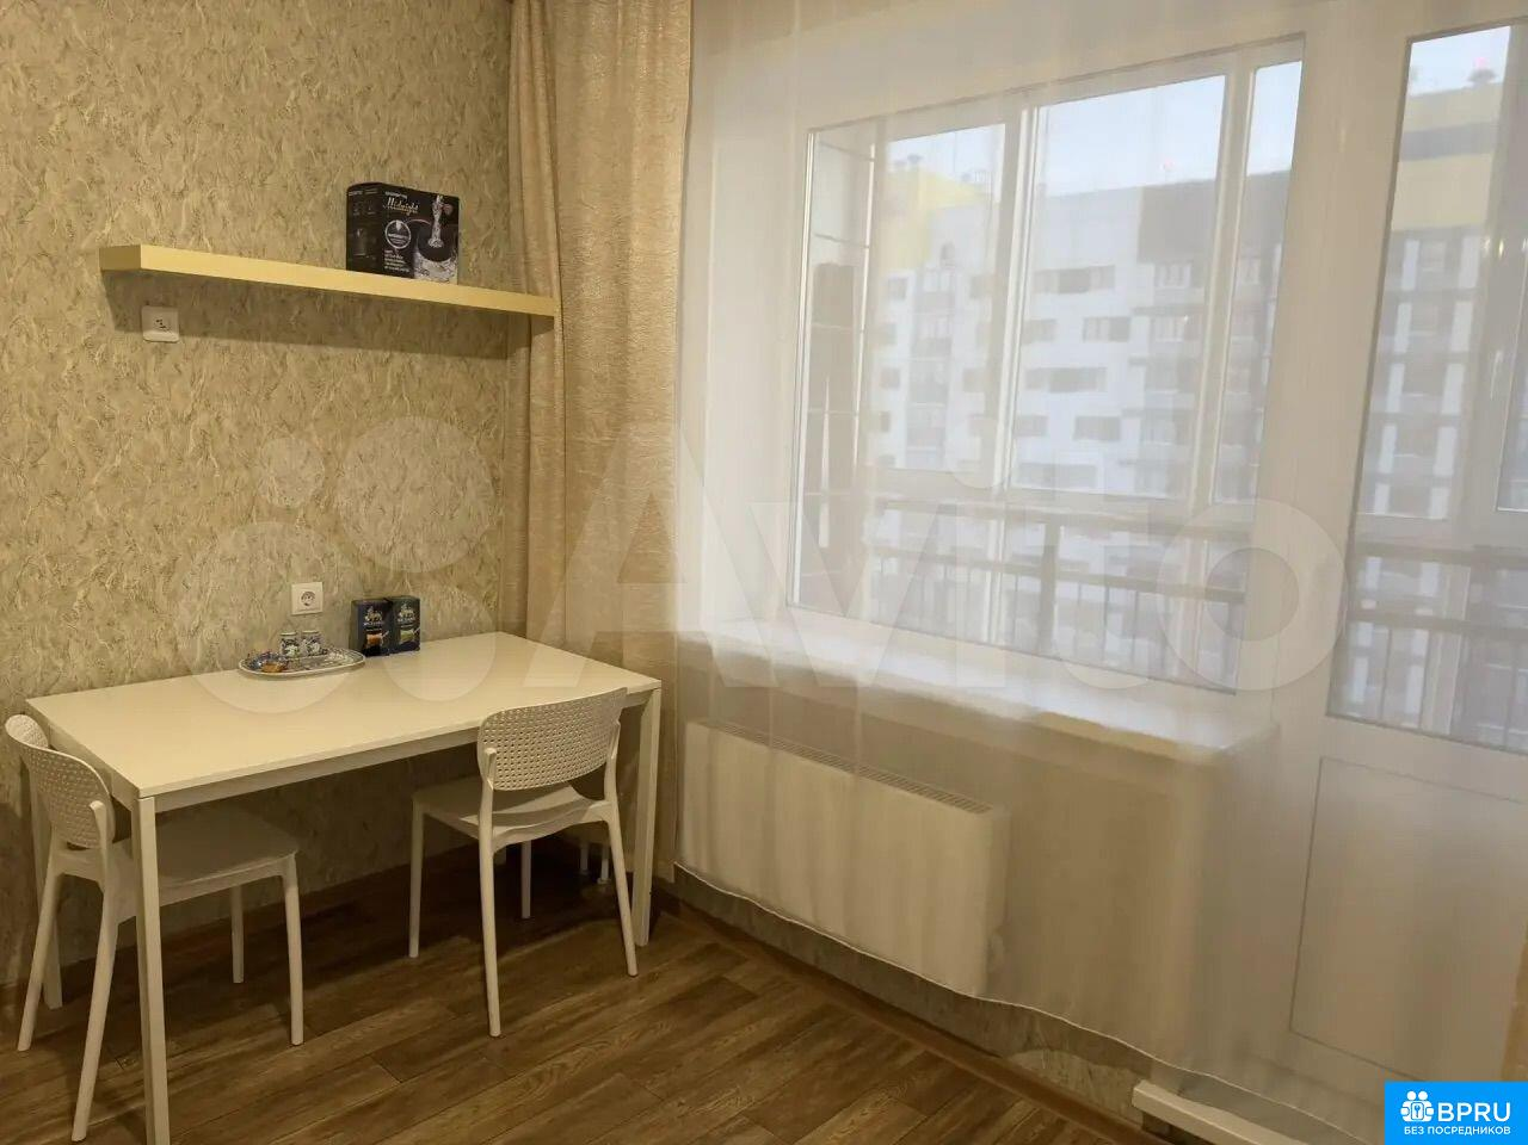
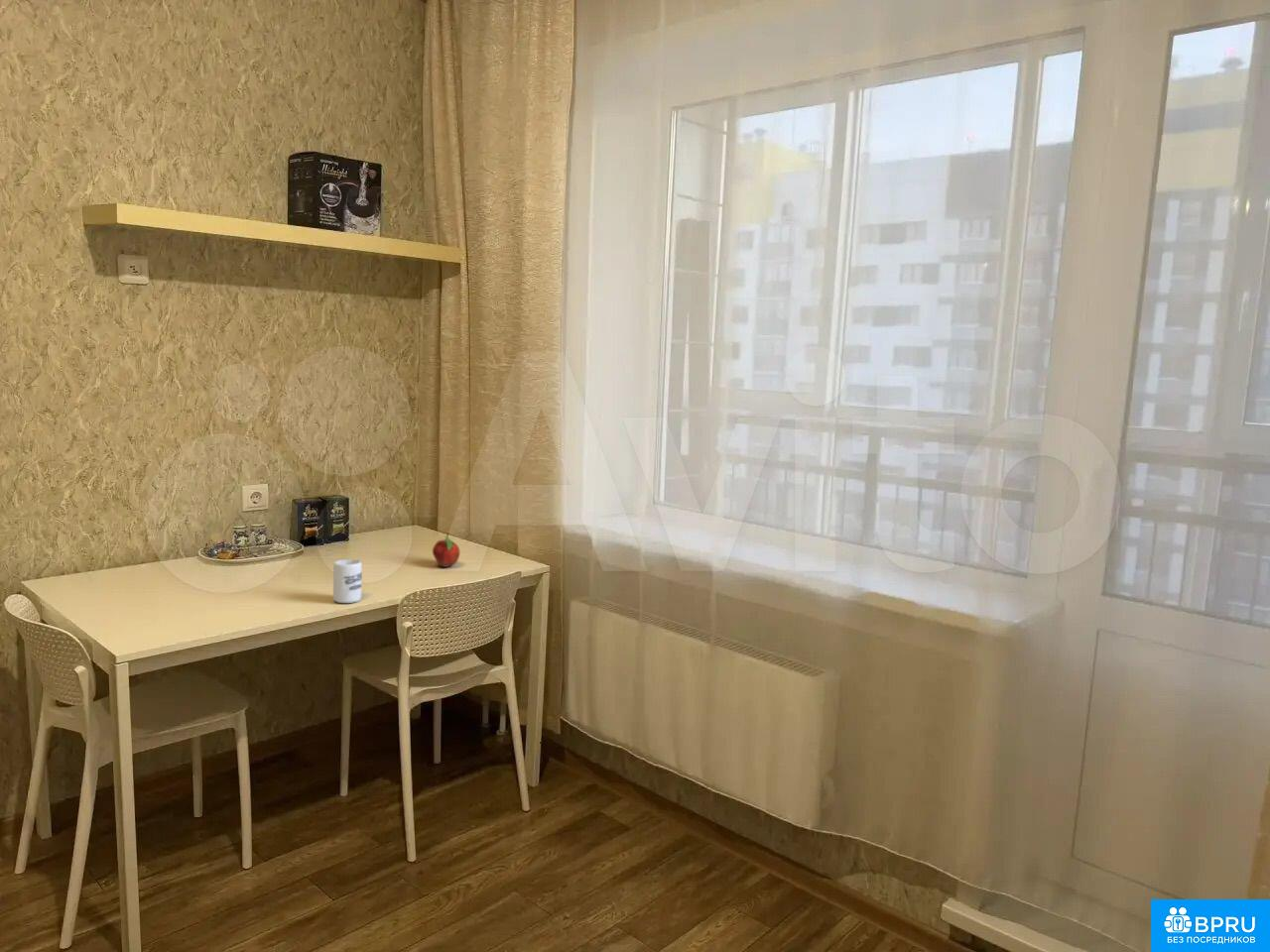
+ fruit (445, 550)
+ cup (347, 581)
